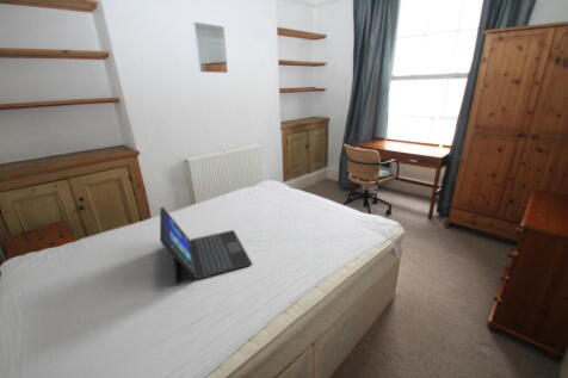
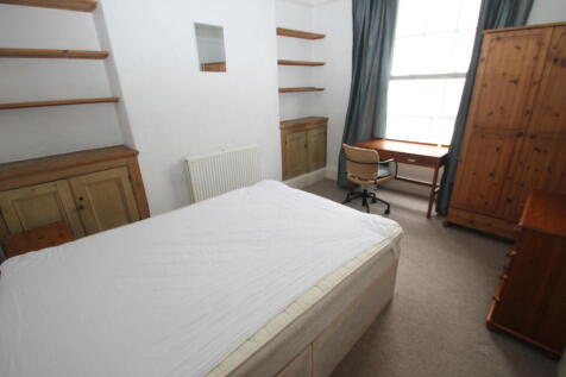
- laptop (204, 236)
